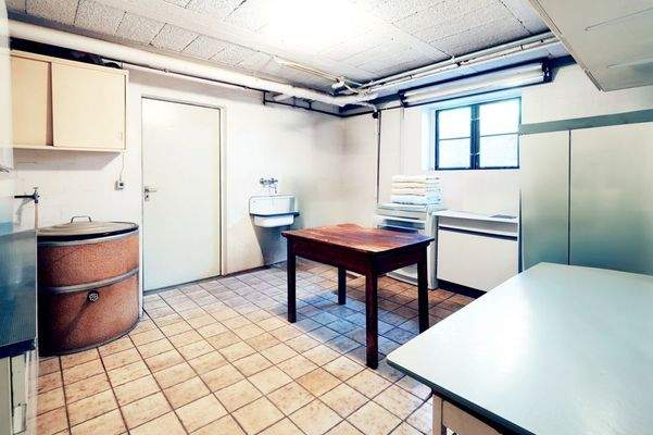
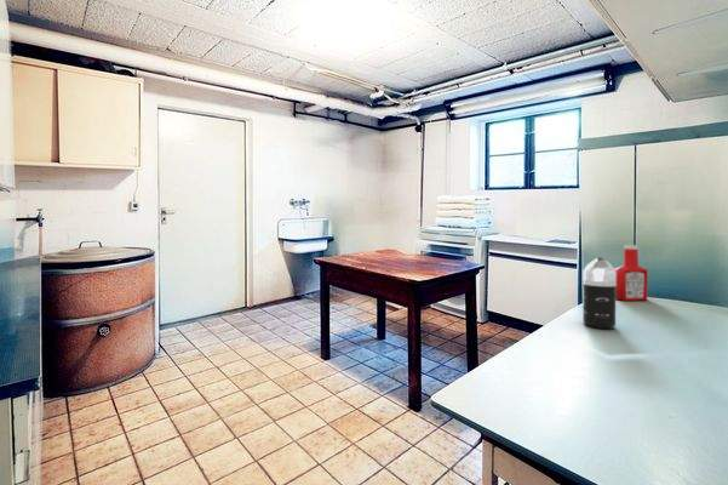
+ spray bottle (598, 291)
+ soap bottle (630, 272)
